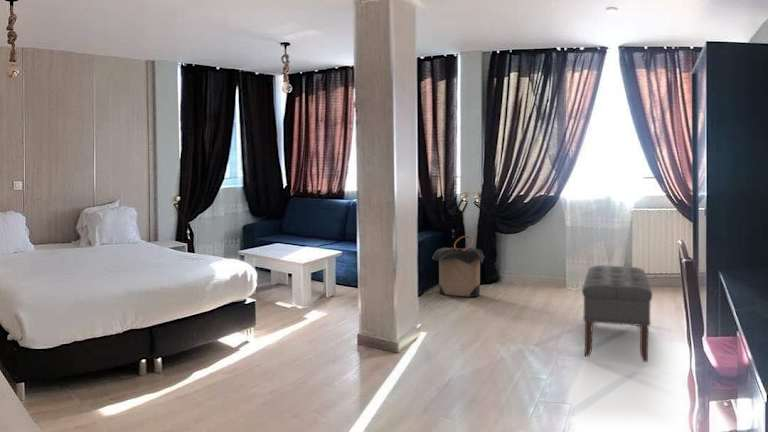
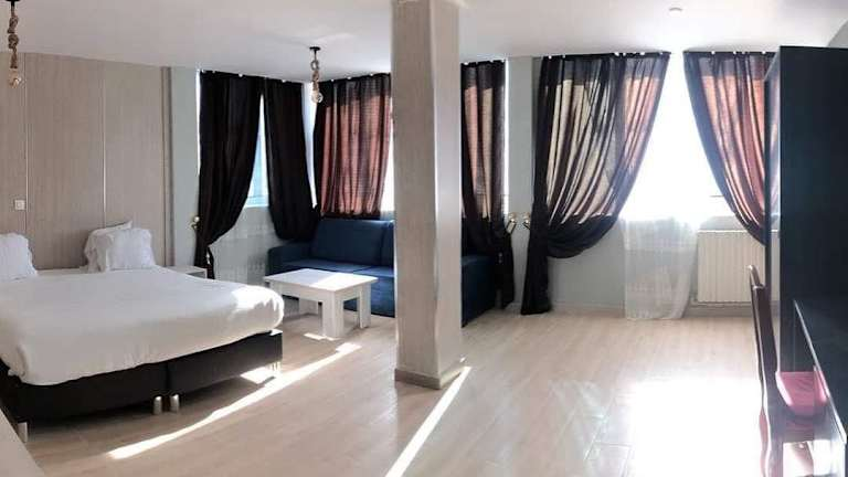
- bench (615, 307)
- laundry hamper (458, 265)
